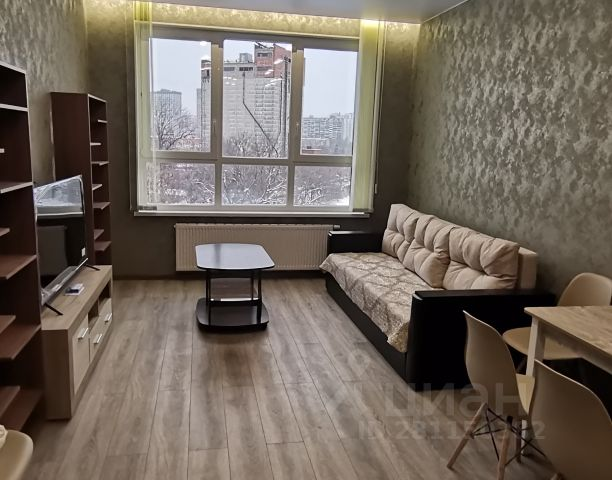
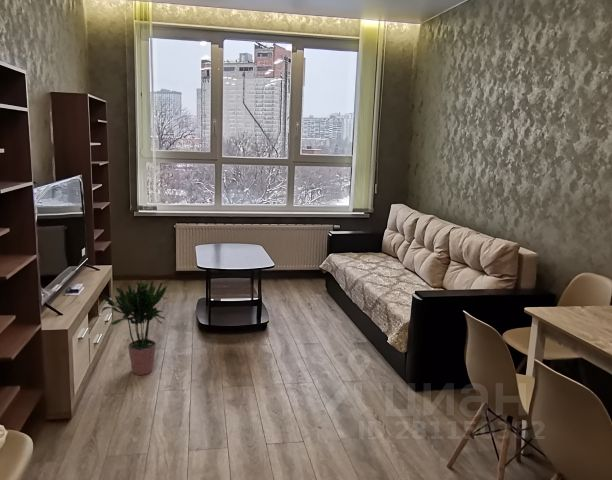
+ potted plant (134, 323)
